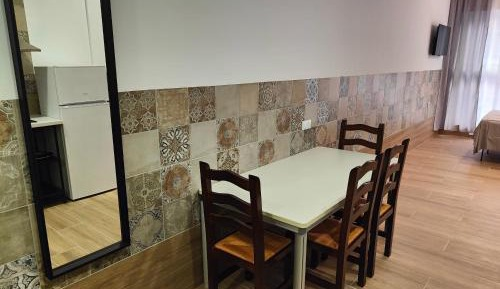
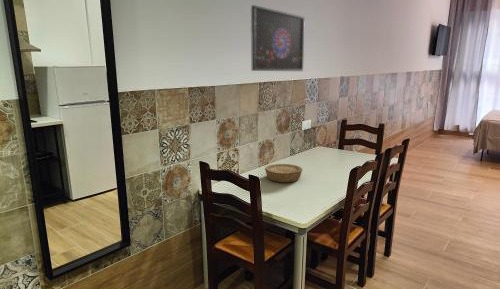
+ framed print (280, 41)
+ bowl (283, 173)
